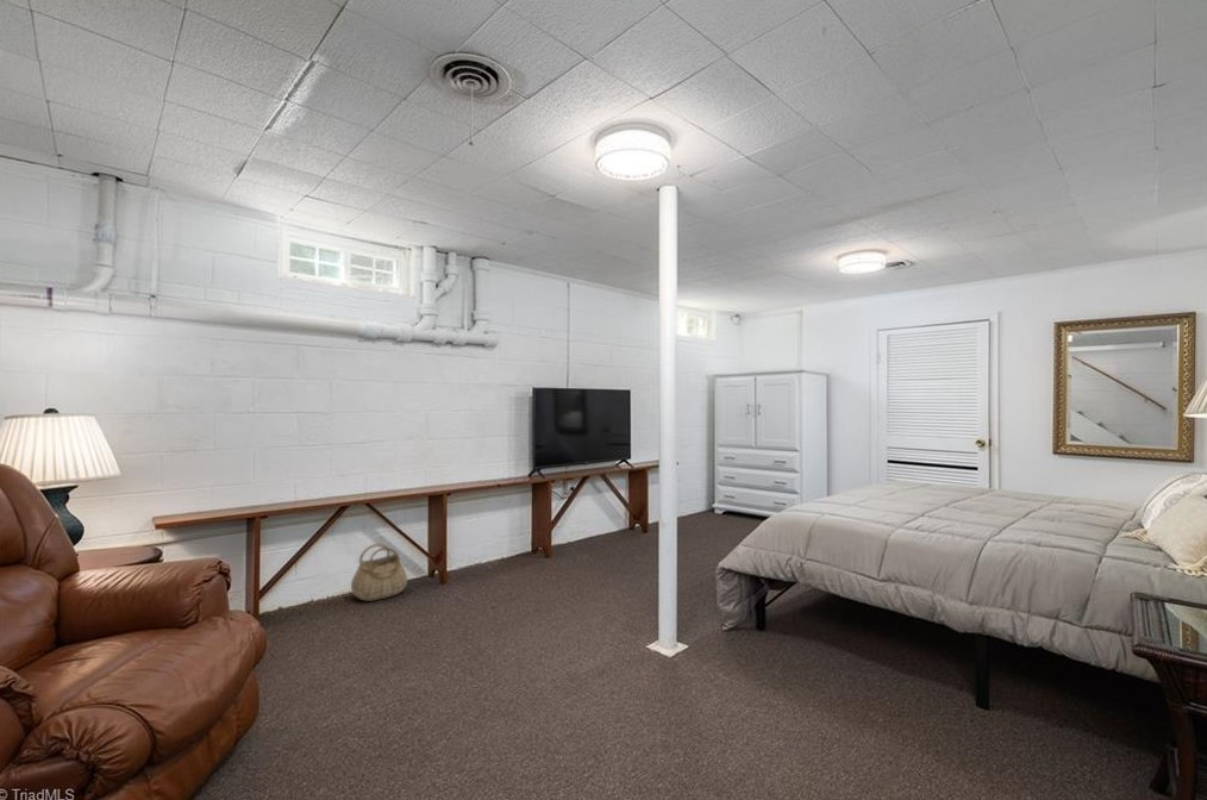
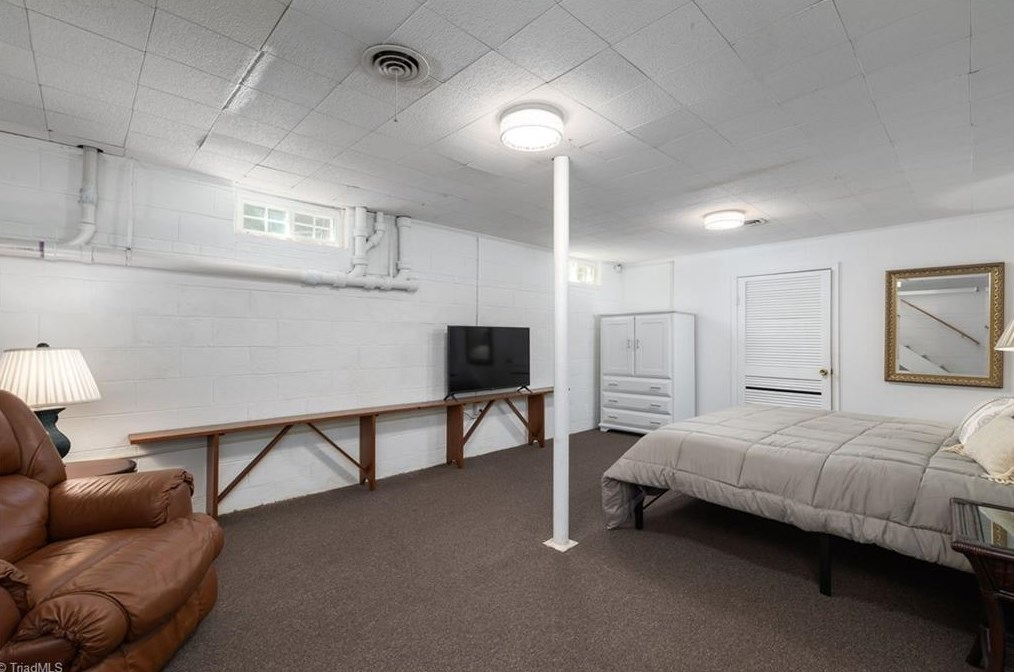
- basket (379, 569)
